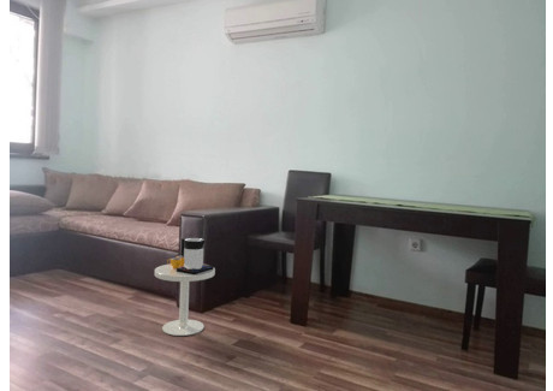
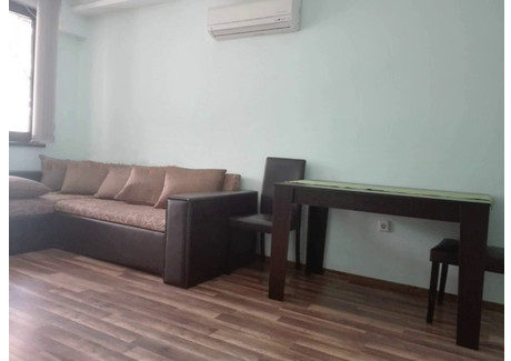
- side table (184, 283)
